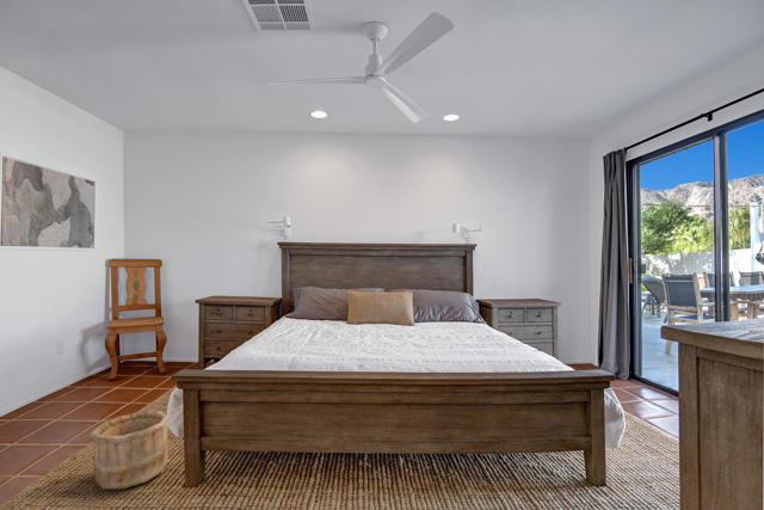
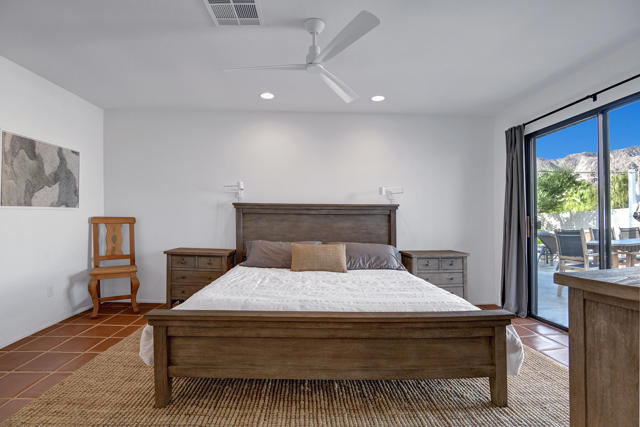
- wooden bucket (131, 448)
